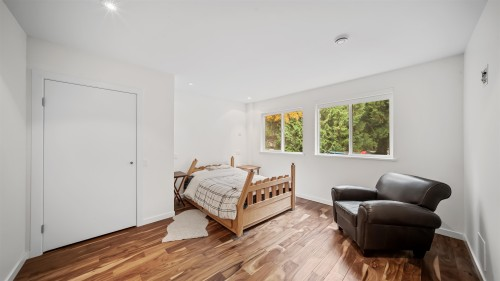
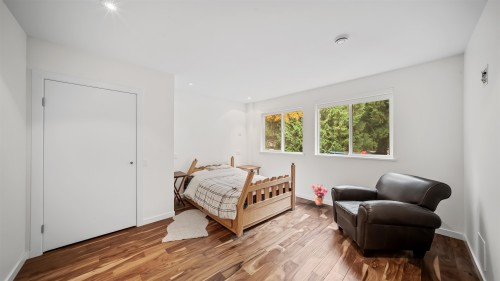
+ potted plant (319, 195)
